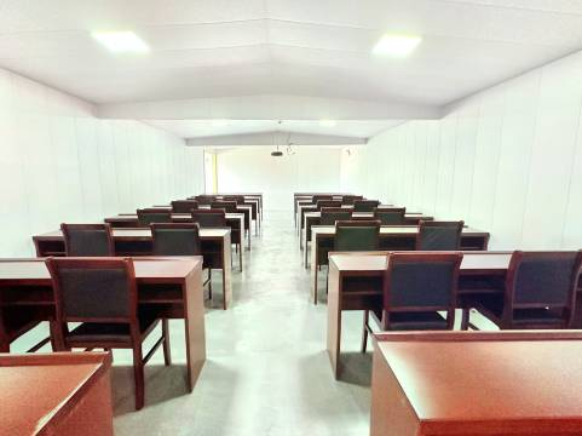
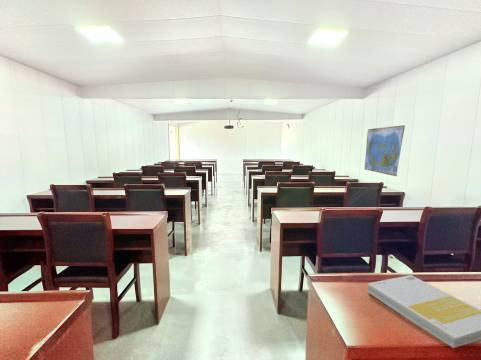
+ world map (381, 150)
+ book (428, 305)
